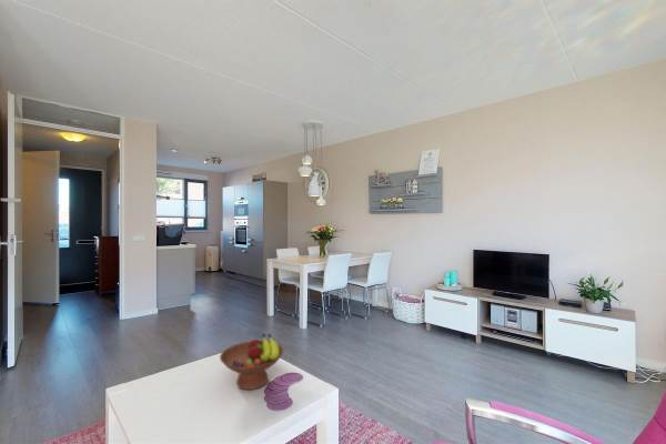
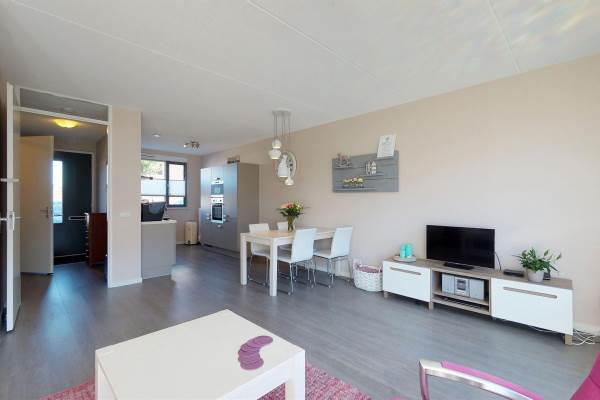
- fruit bowl (252, 361)
